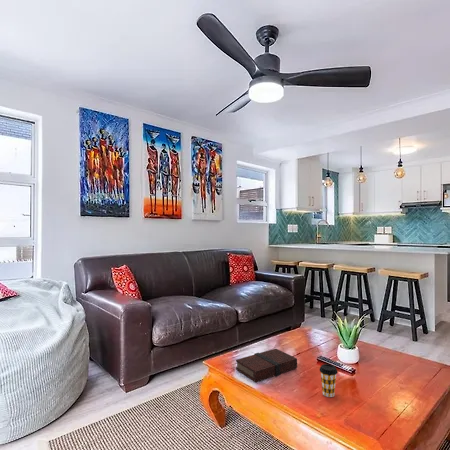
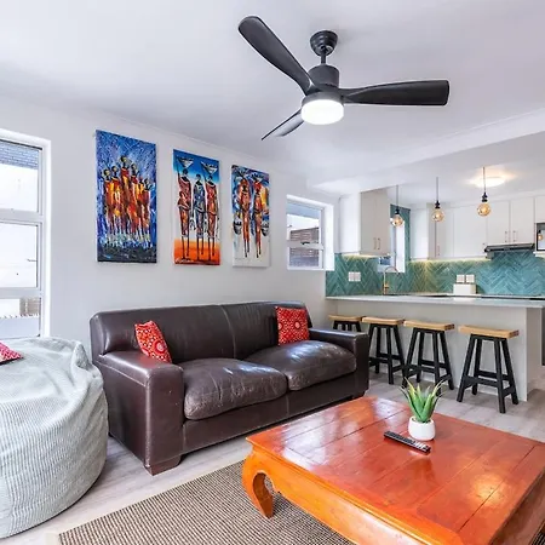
- book (266, 363)
- coffee cup (328, 380)
